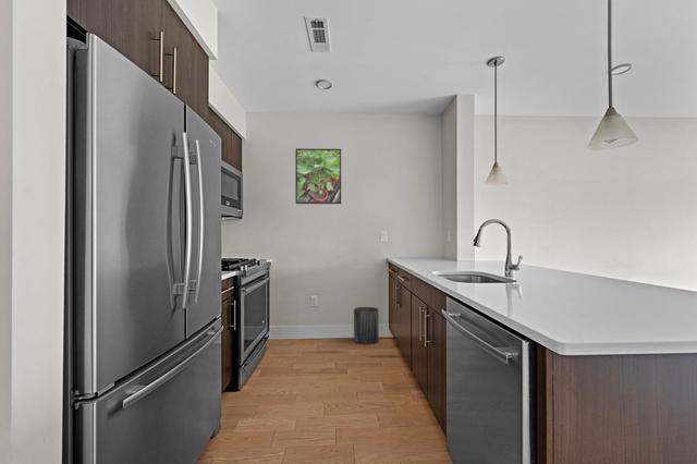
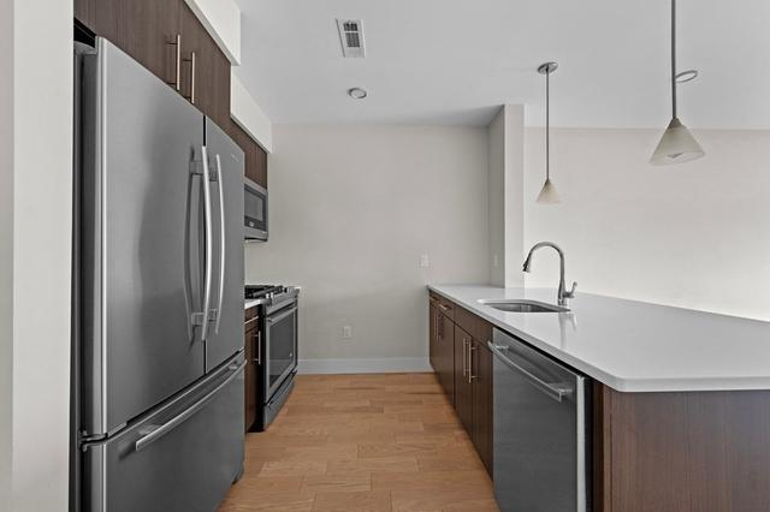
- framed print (318, 175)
- trash can (366, 325)
